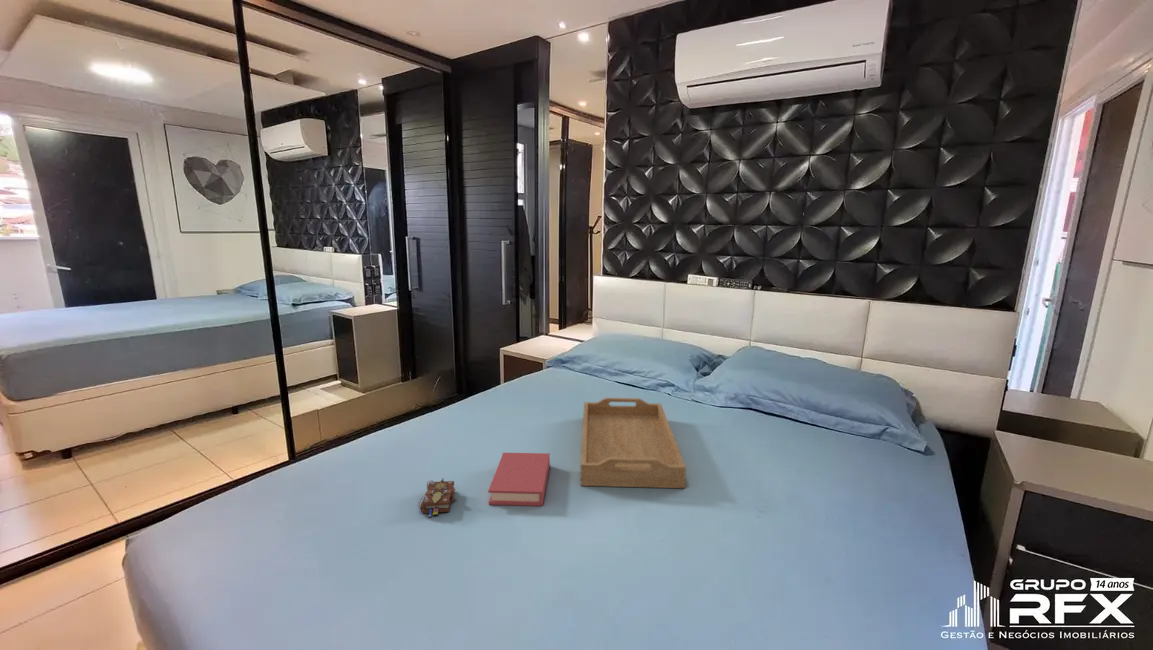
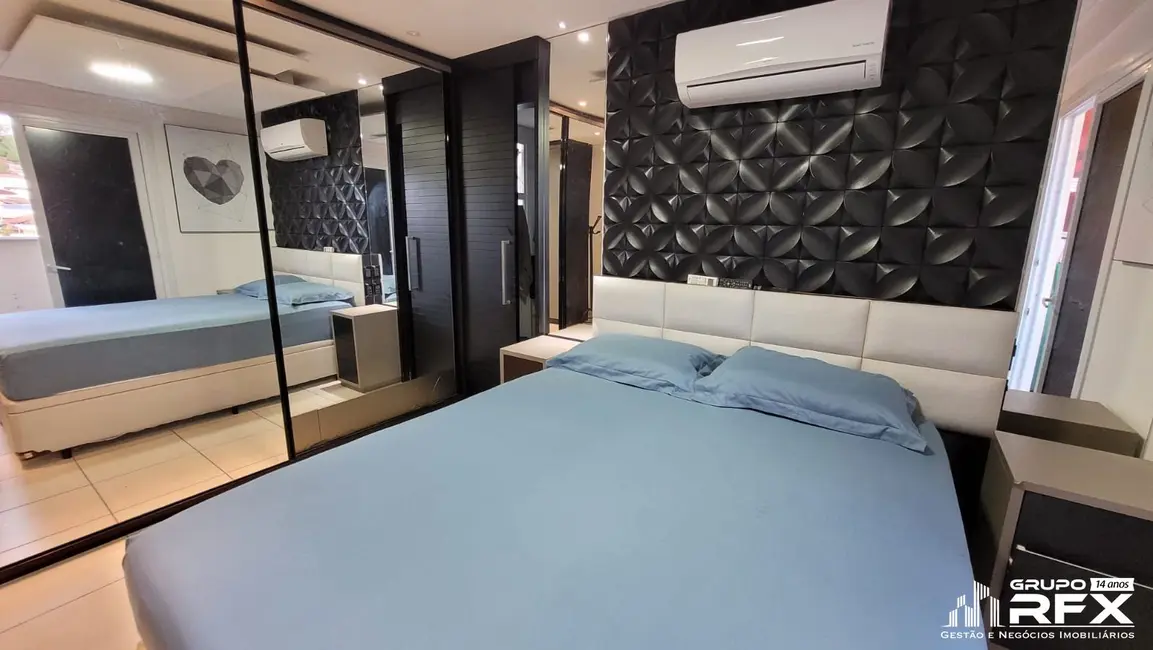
- serving tray (626, 435)
- book (521, 477)
- decorative book (438, 495)
